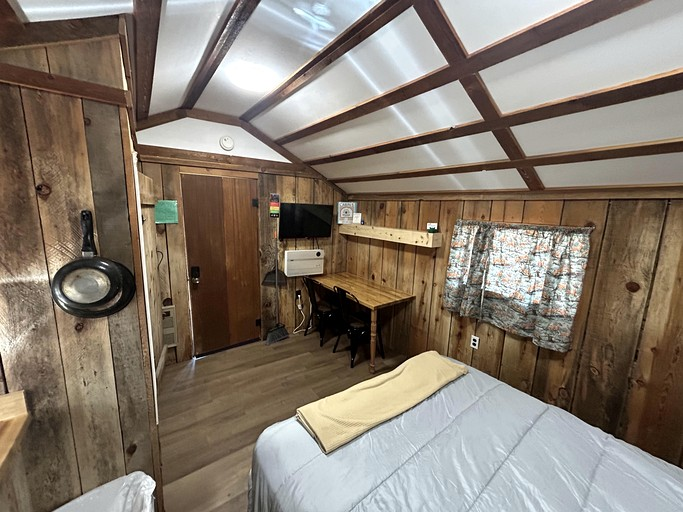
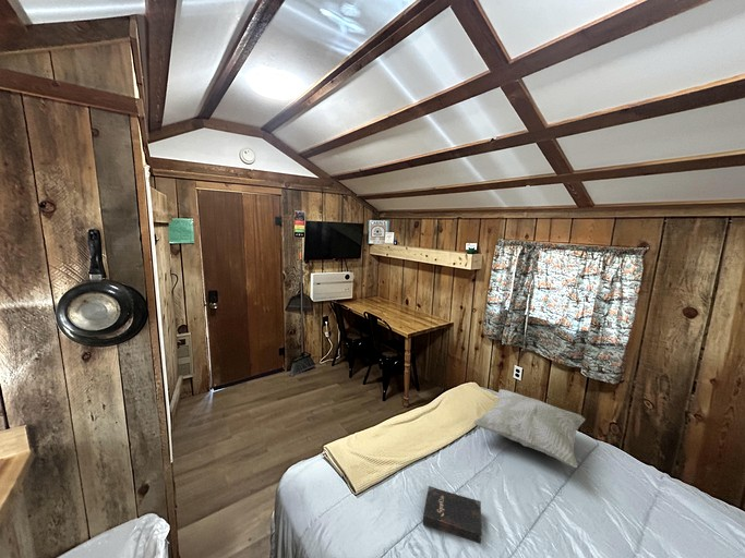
+ decorative pillow (530, 421)
+ hardback book (452, 513)
